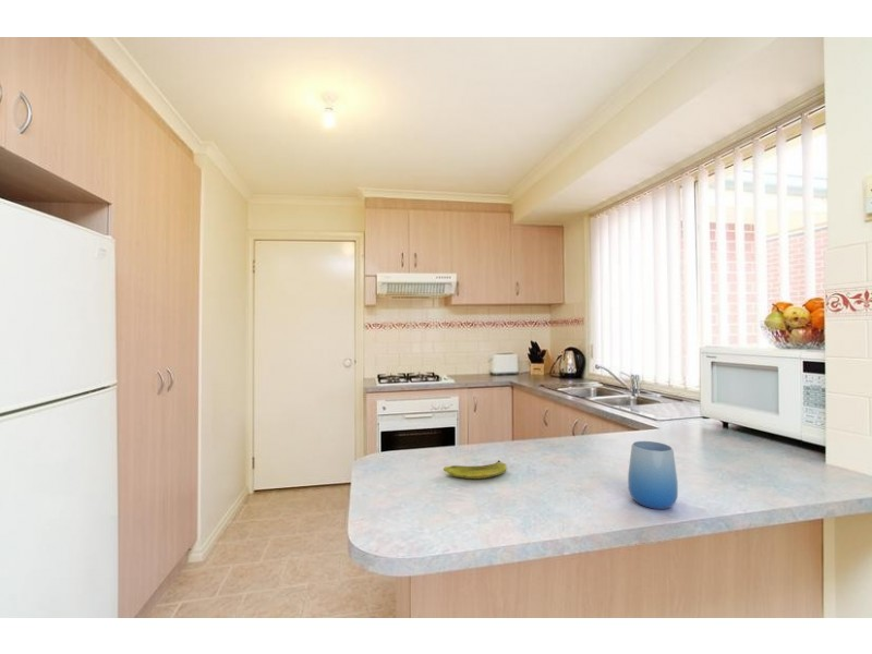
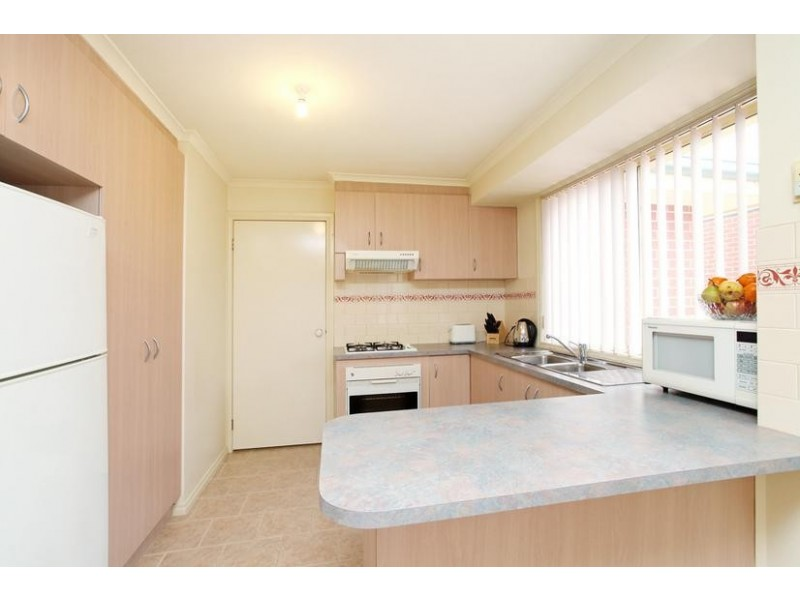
- cup (652, 473)
- banana (480, 468)
